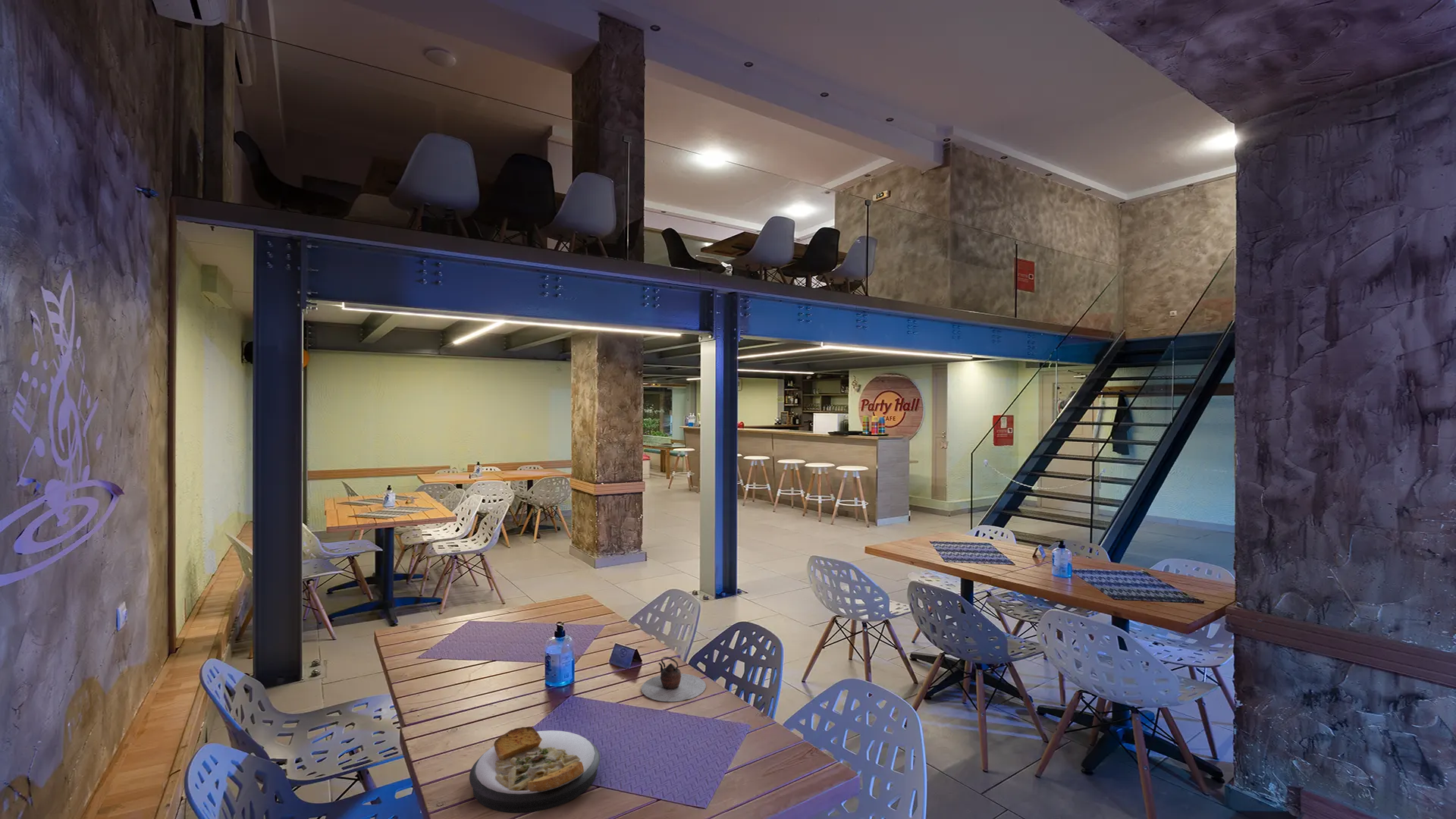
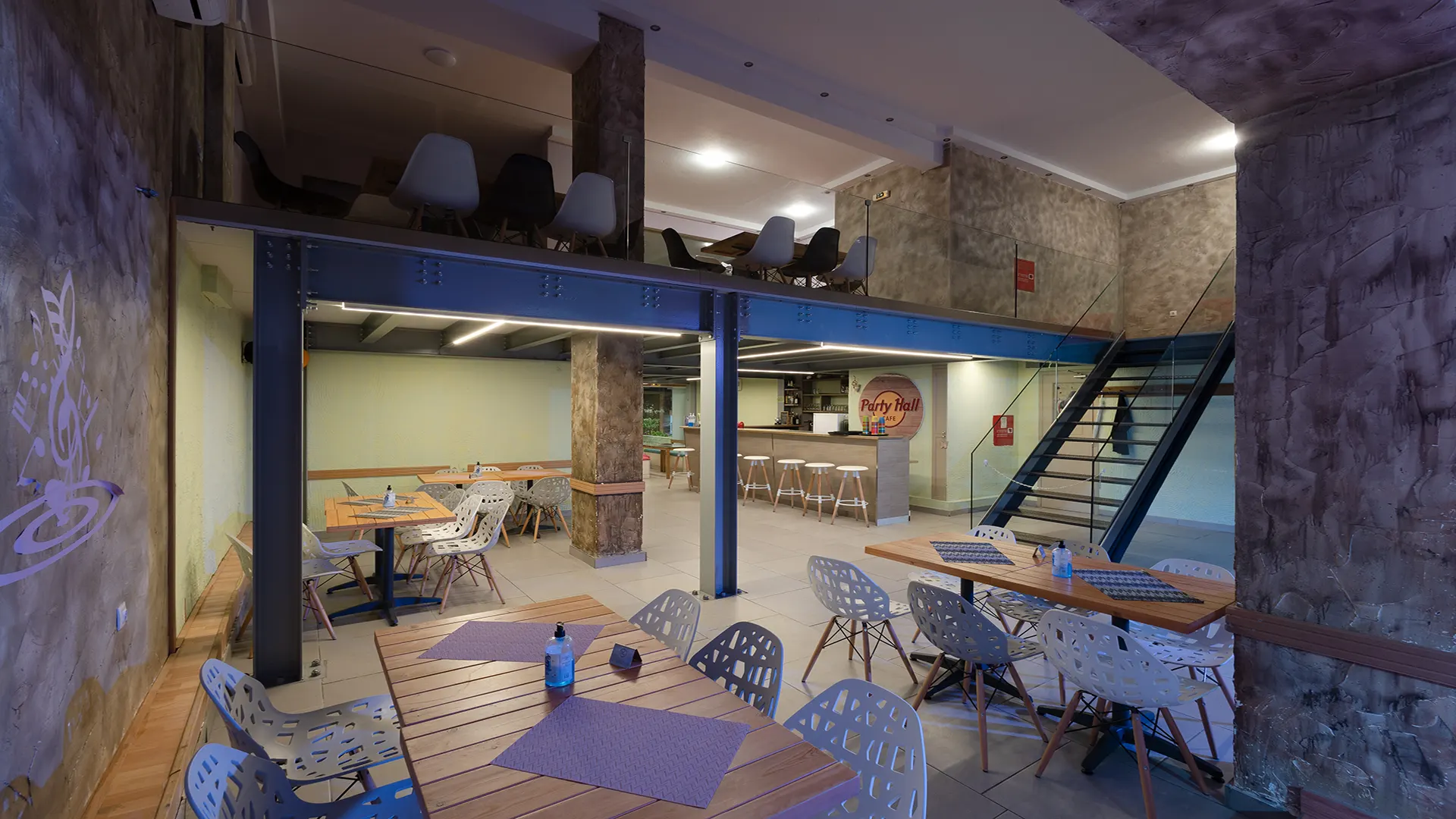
- plate (536, 762)
- teapot (673, 672)
